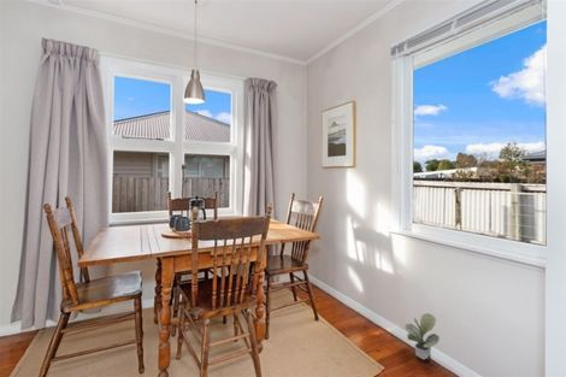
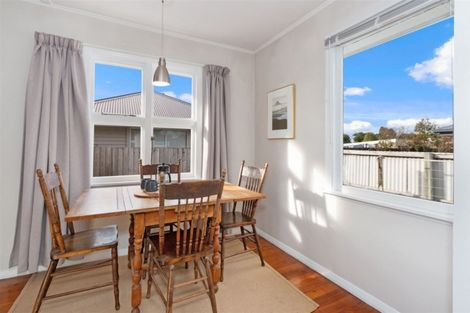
- potted plant (419, 337)
